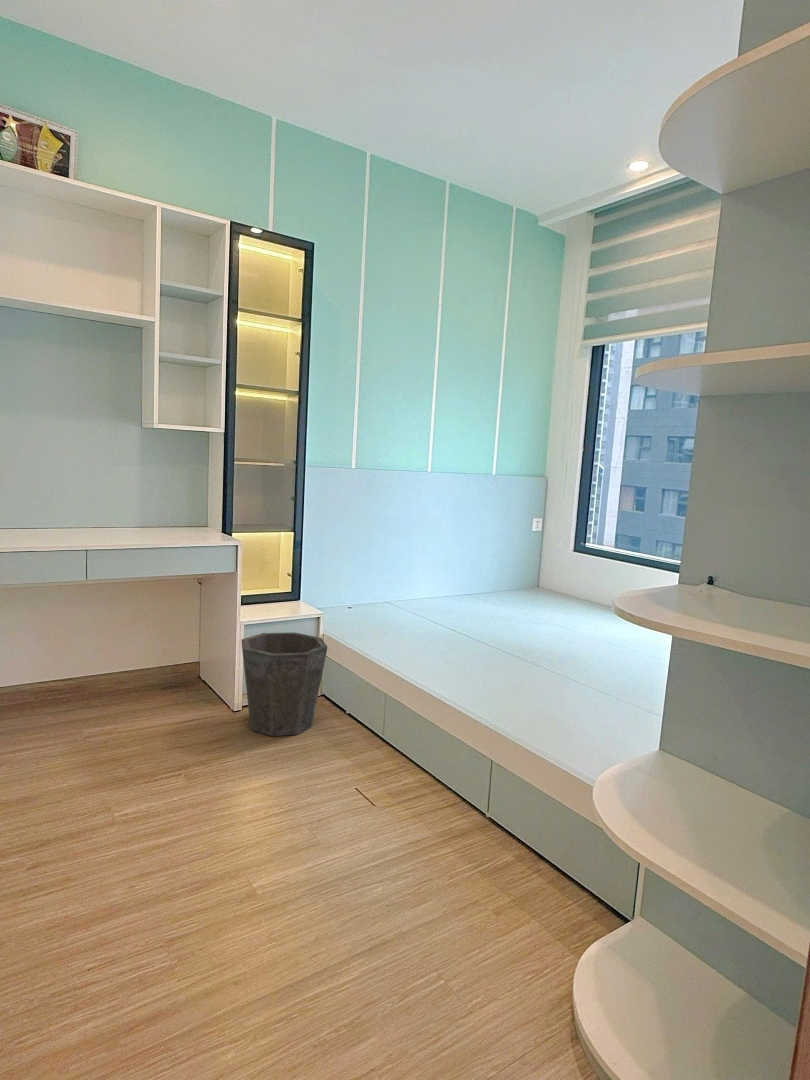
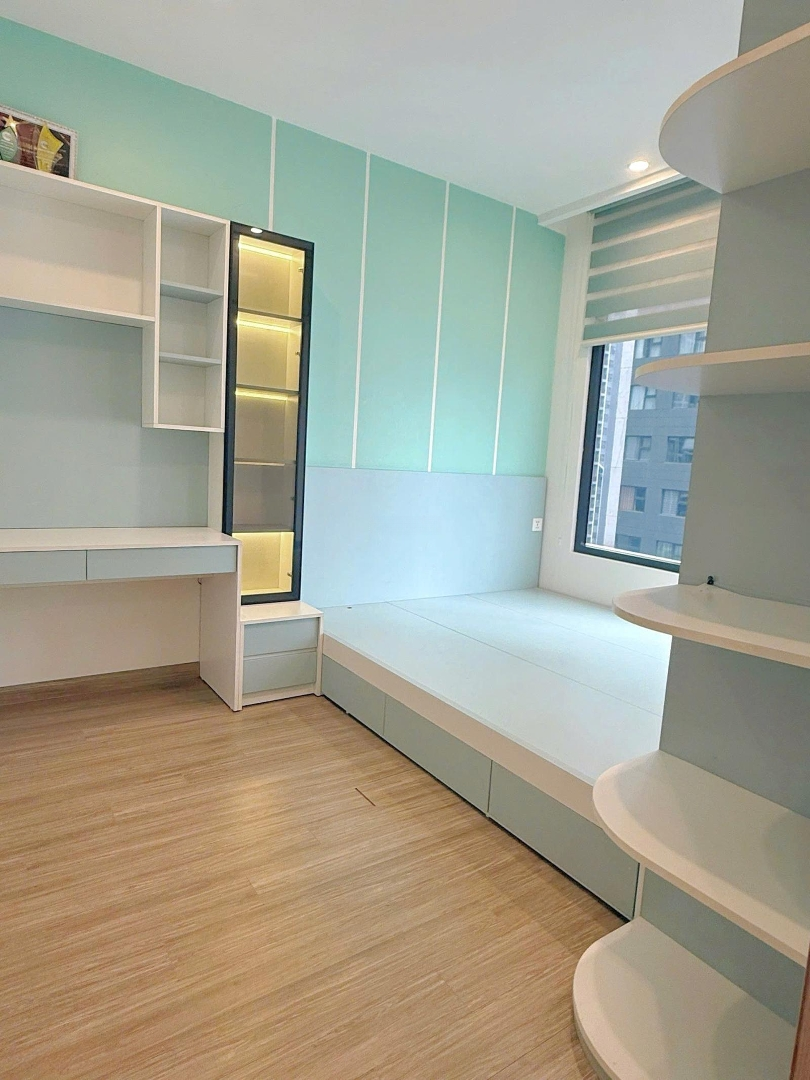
- waste bin (282, 683)
